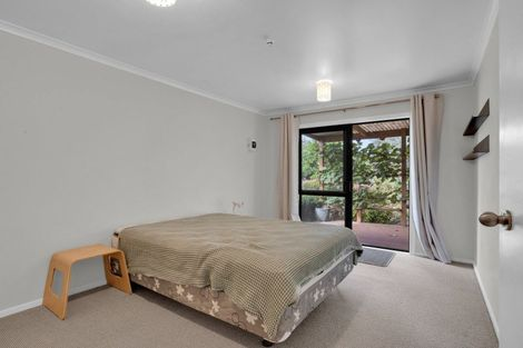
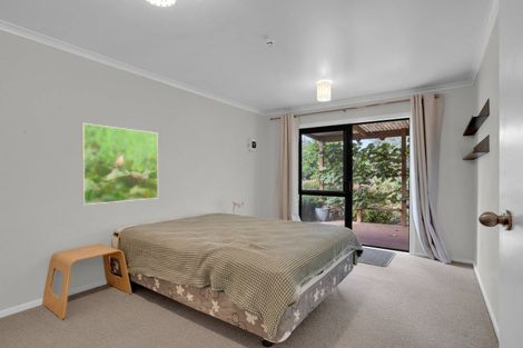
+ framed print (124, 165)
